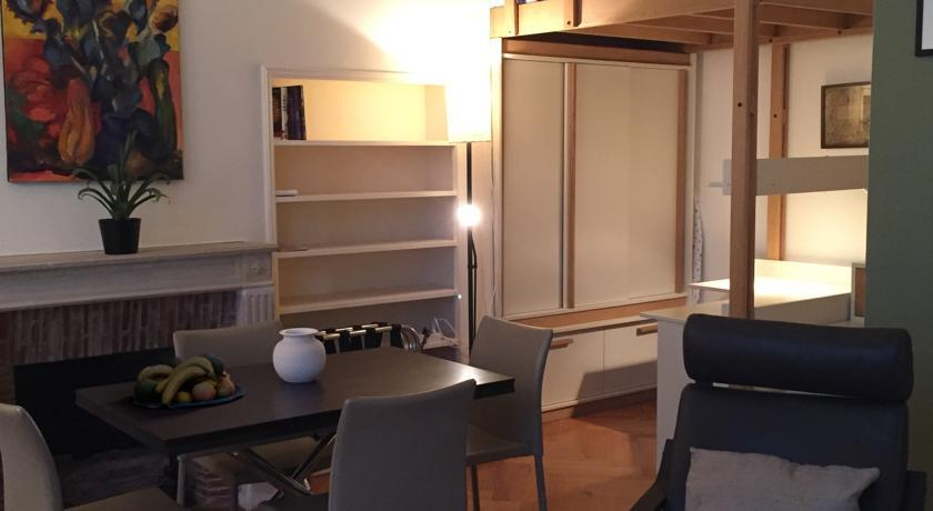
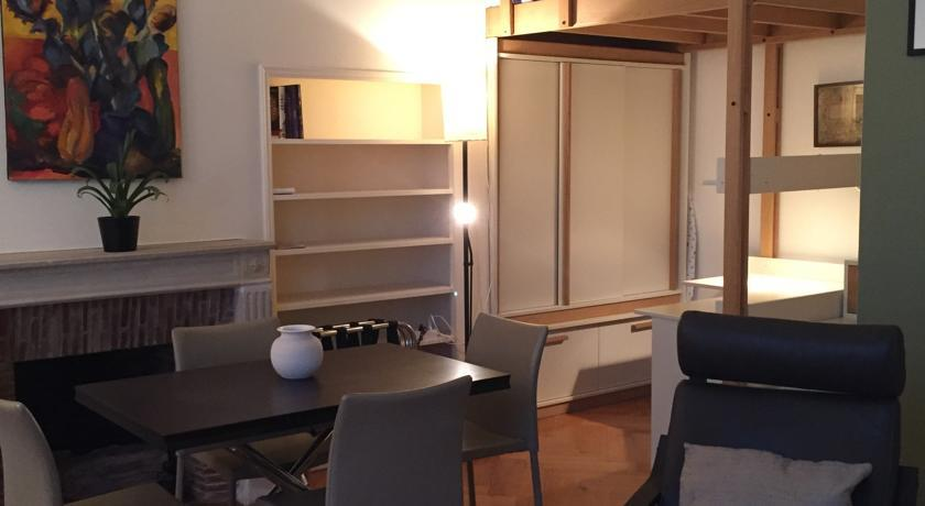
- fruit bowl (189, 375)
